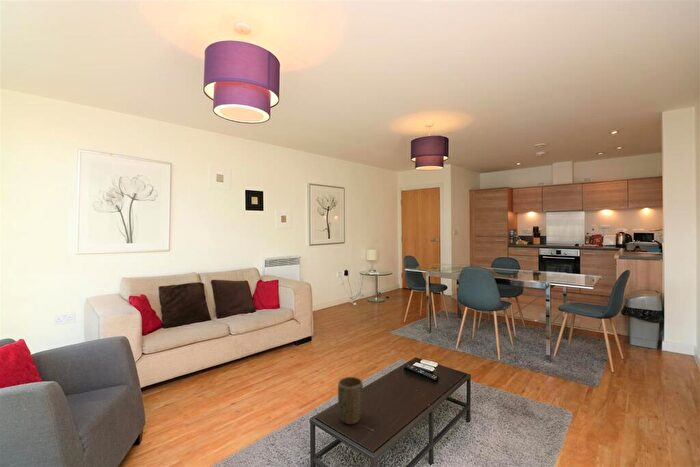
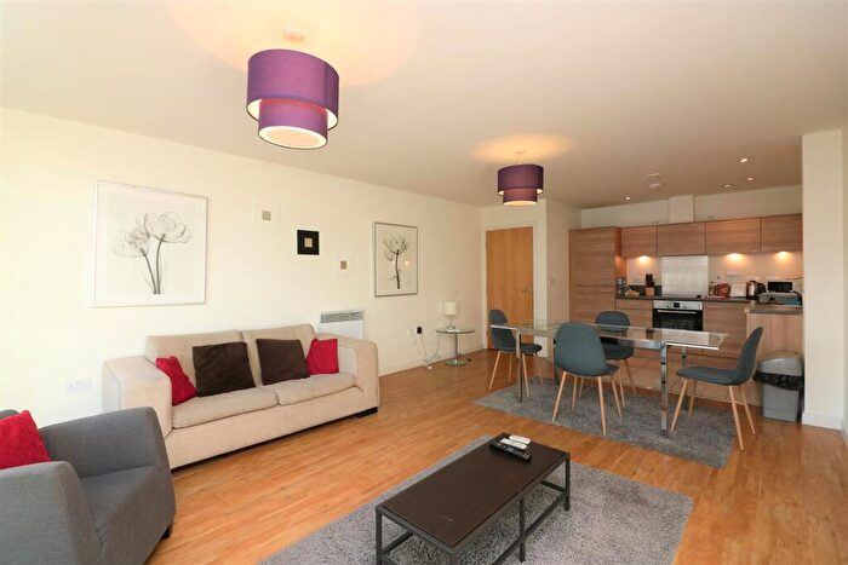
- plant pot (350, 400)
